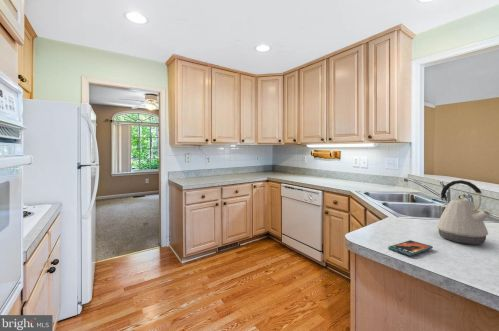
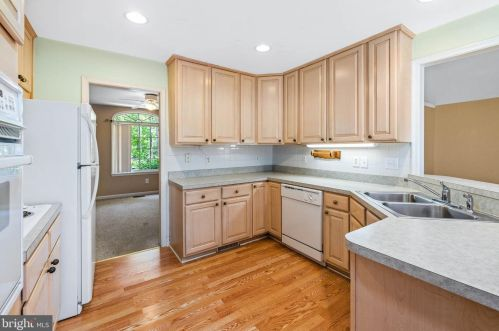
- kettle (462, 210)
- smartphone (410, 247)
